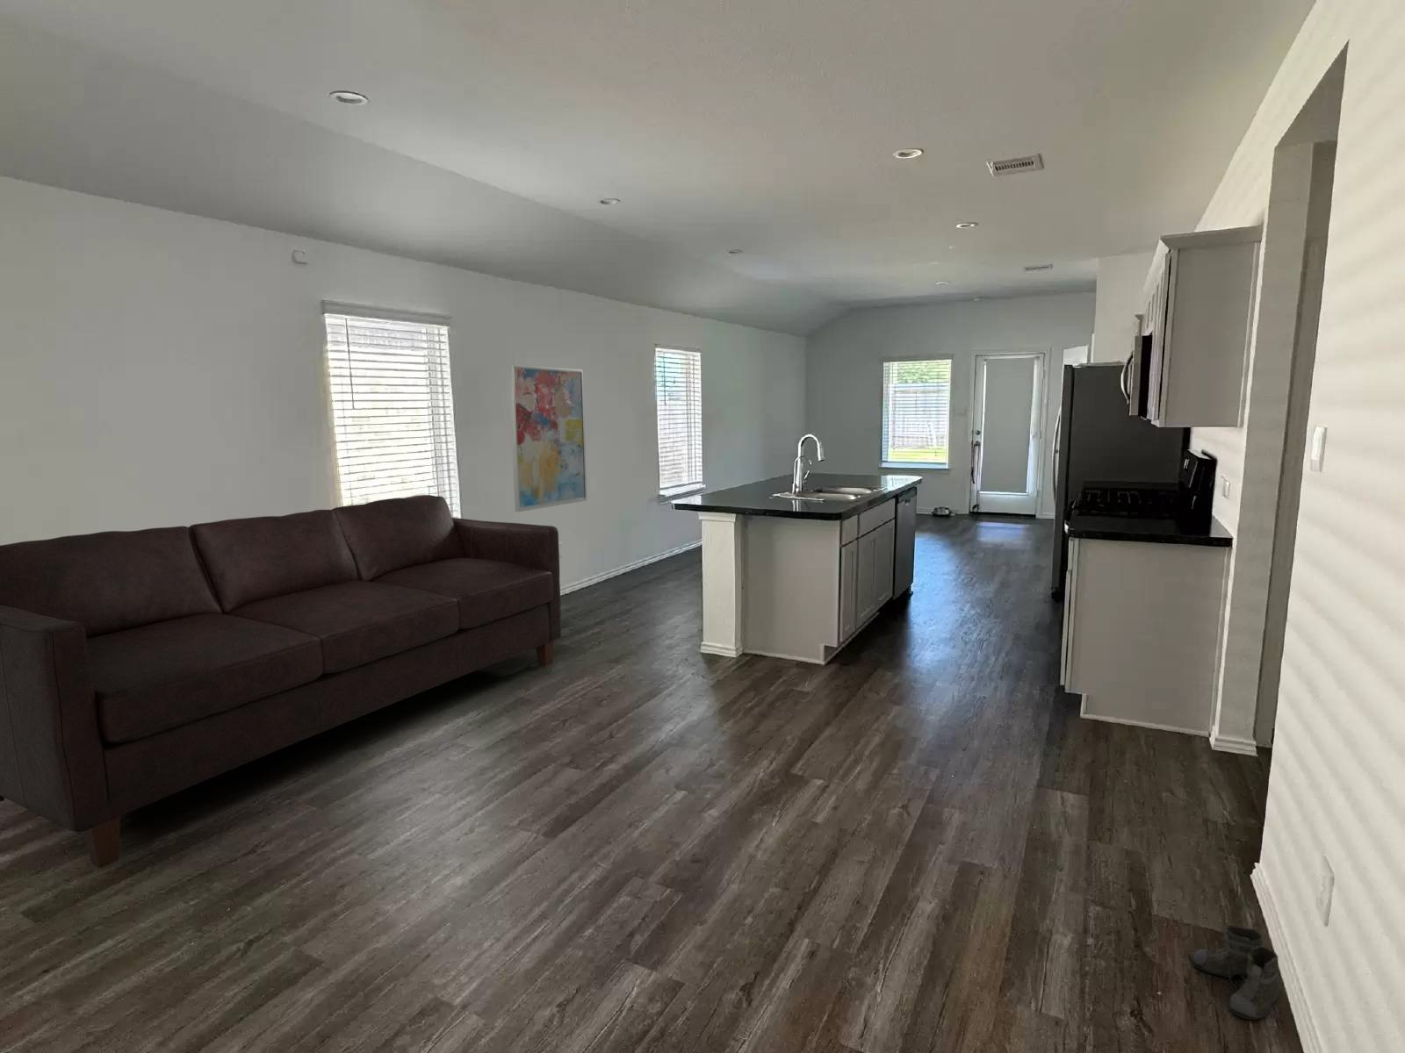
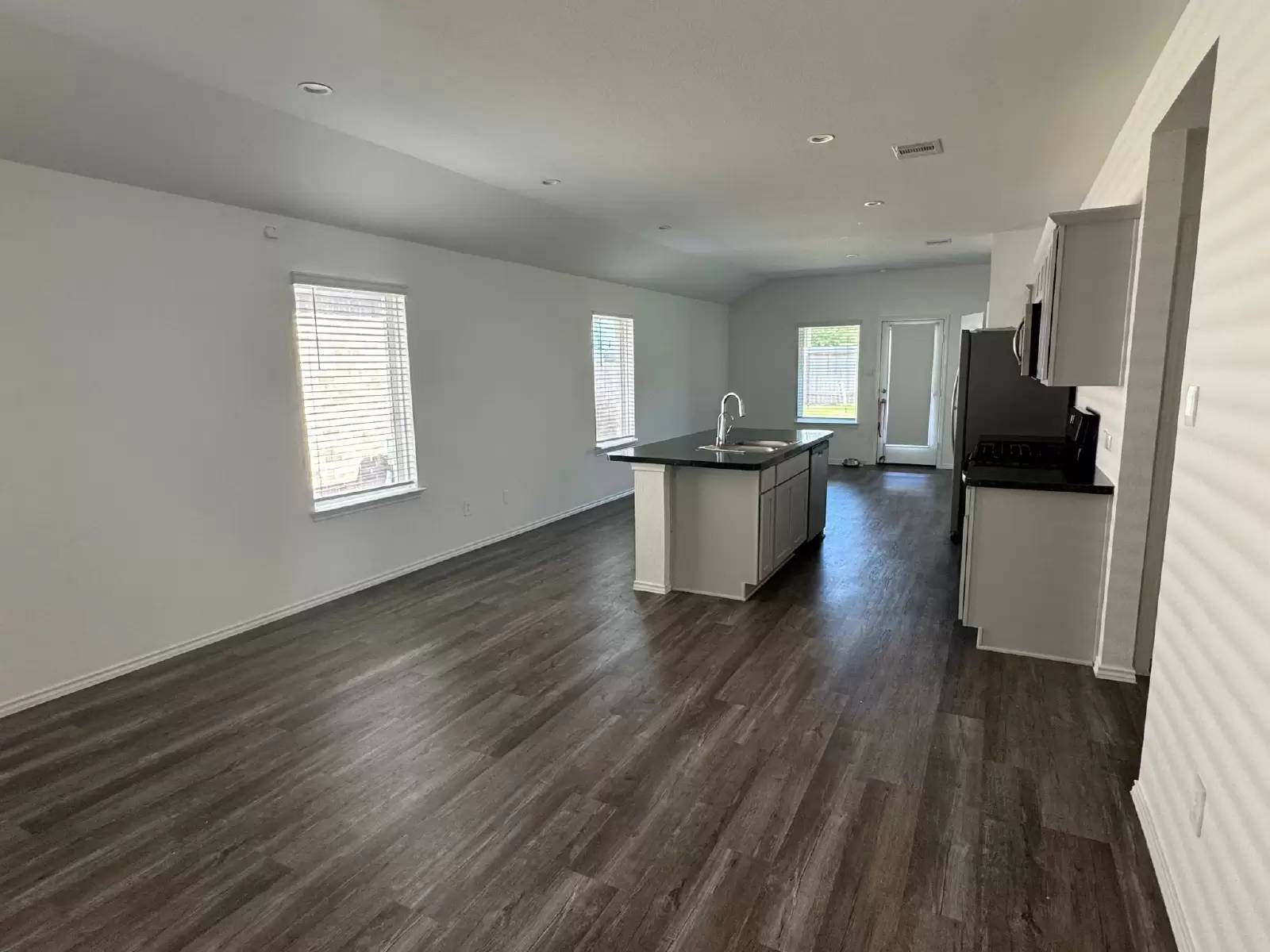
- boots (1239, 962)
- wall art (551, 437)
- sofa (323, 622)
